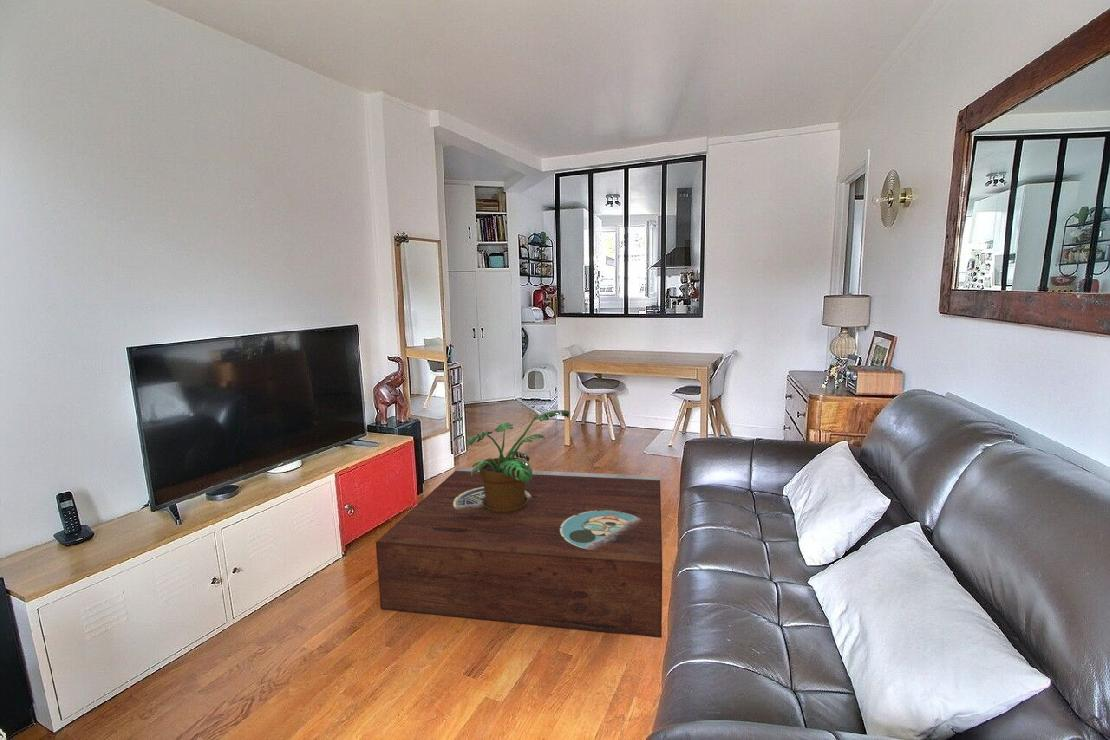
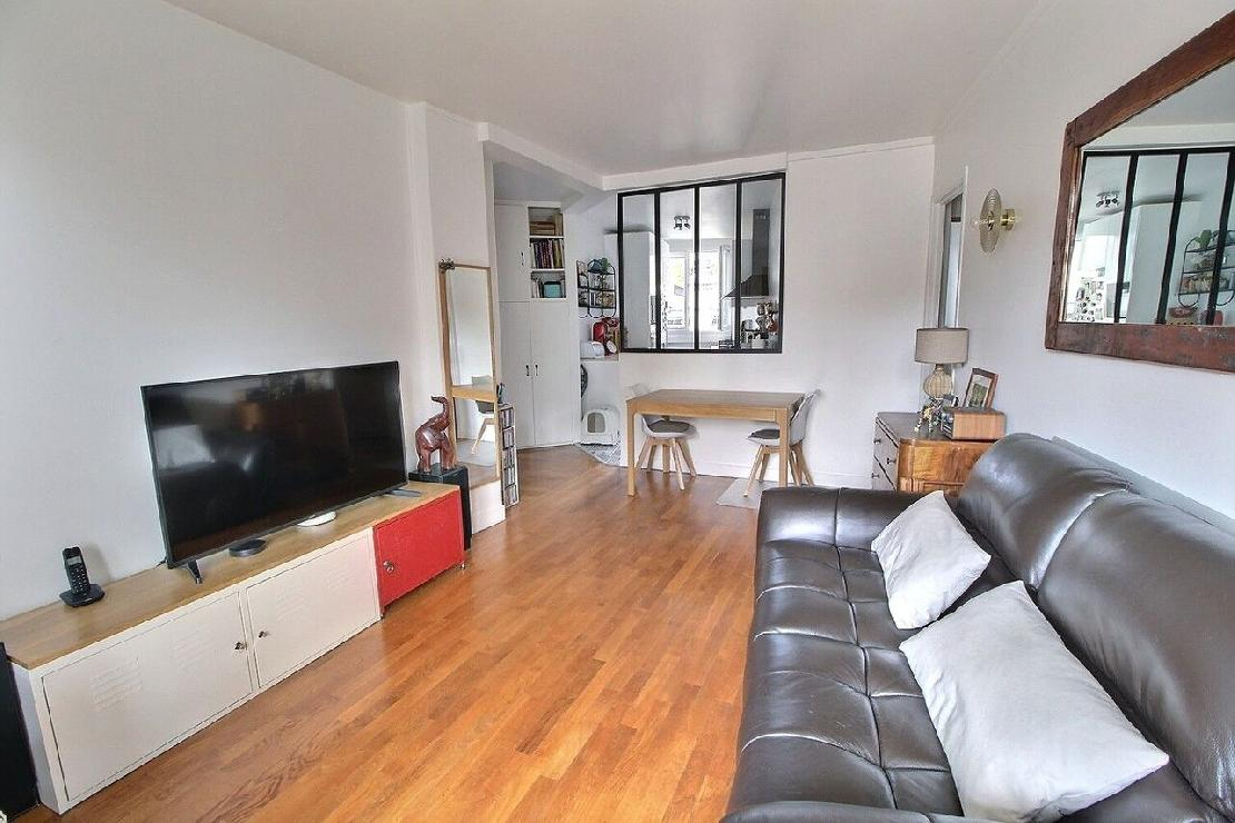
- potted plant (518, 461)
- stereo (538, 533)
